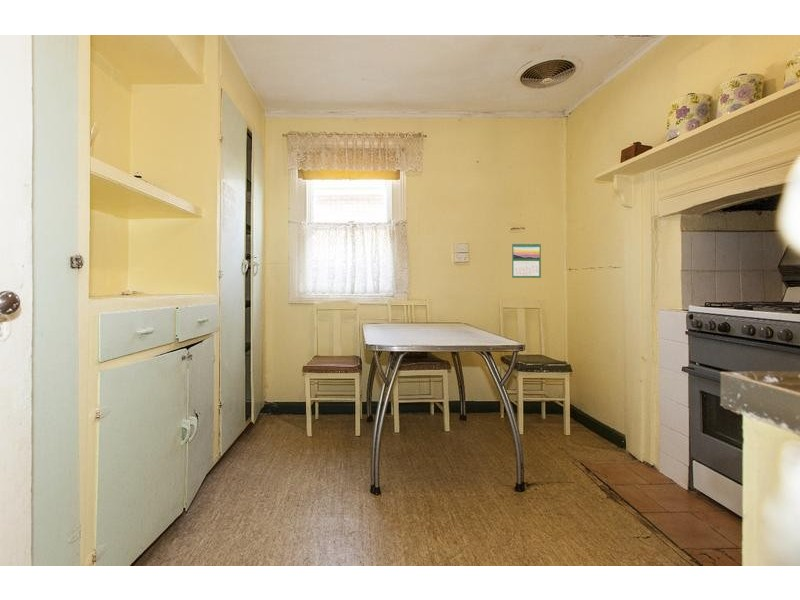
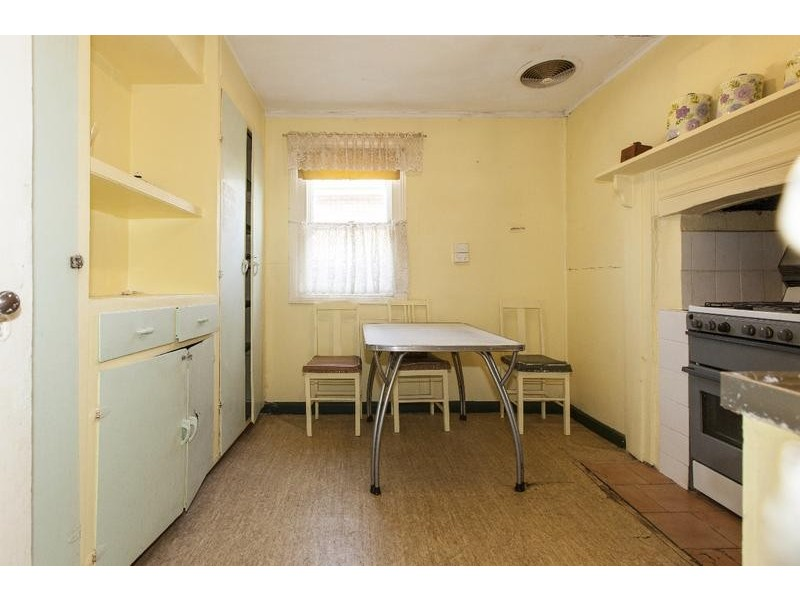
- calendar (526, 260)
